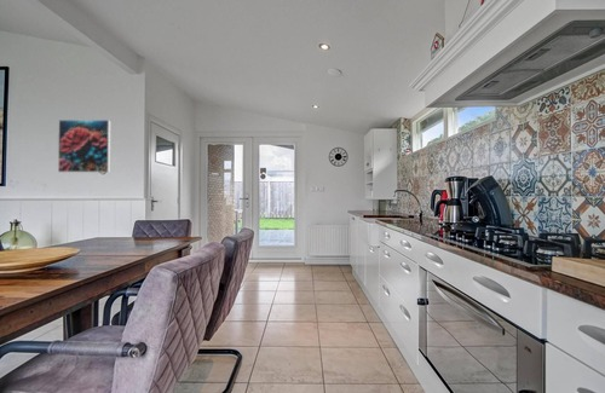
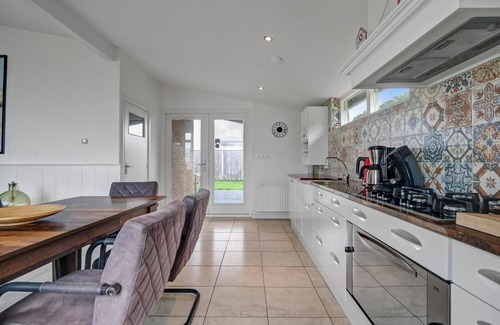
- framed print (83, 145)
